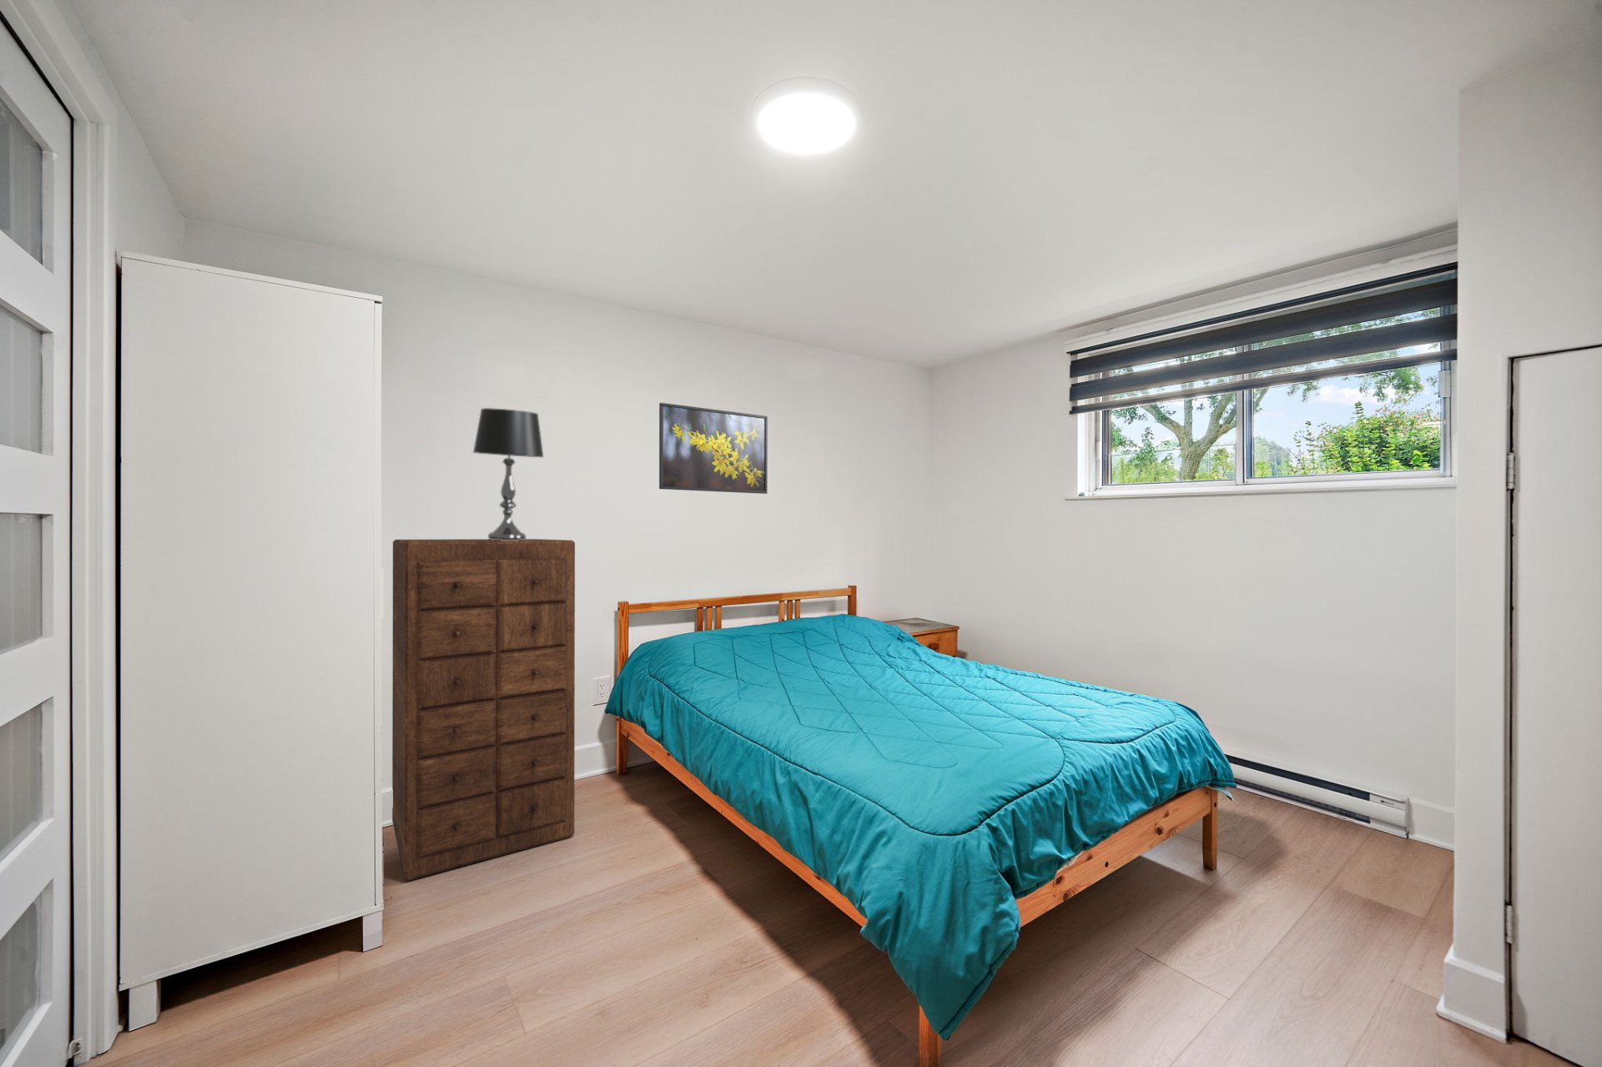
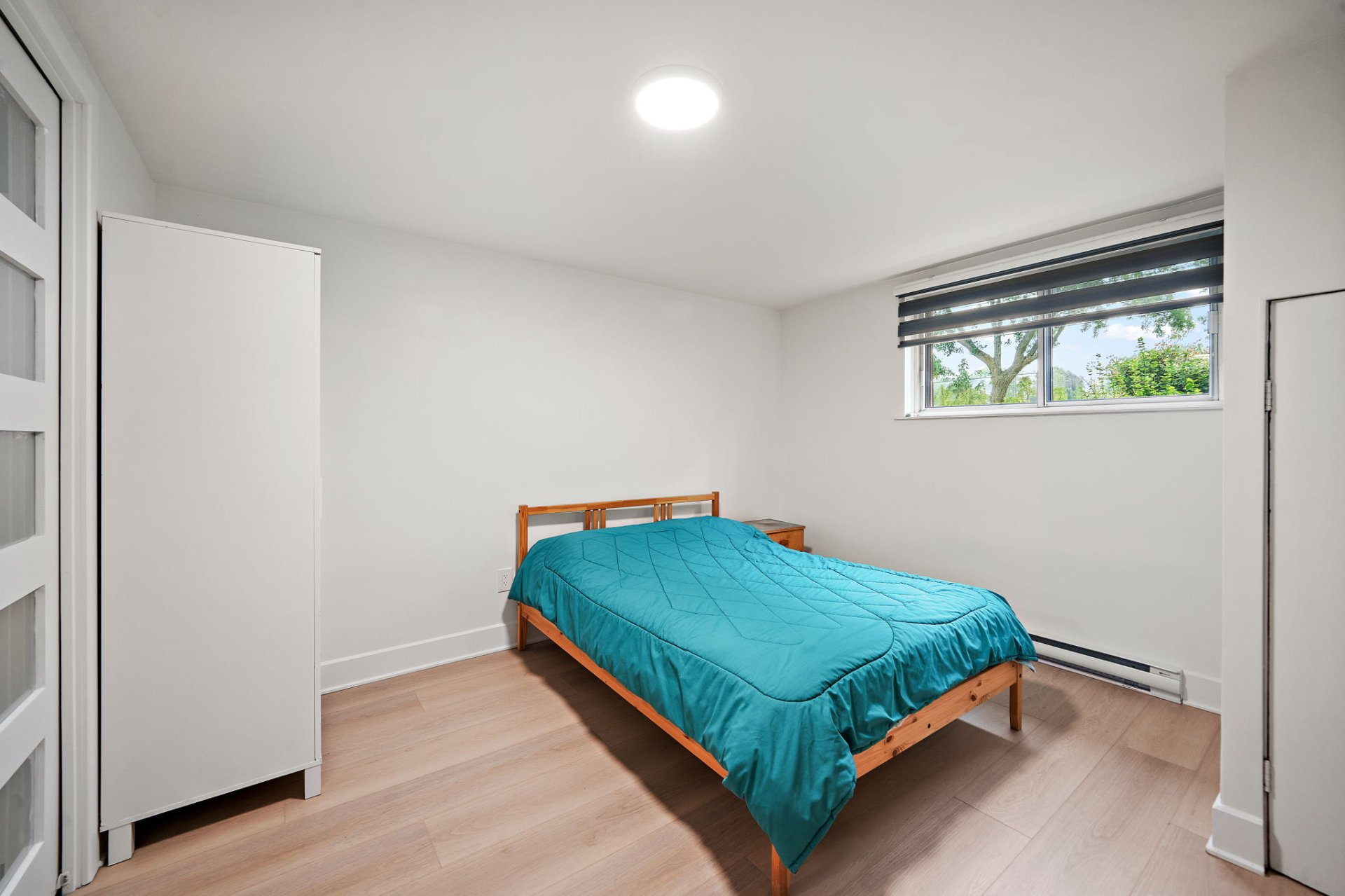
- table lamp (507, 476)
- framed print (716, 450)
- dresser (482, 685)
